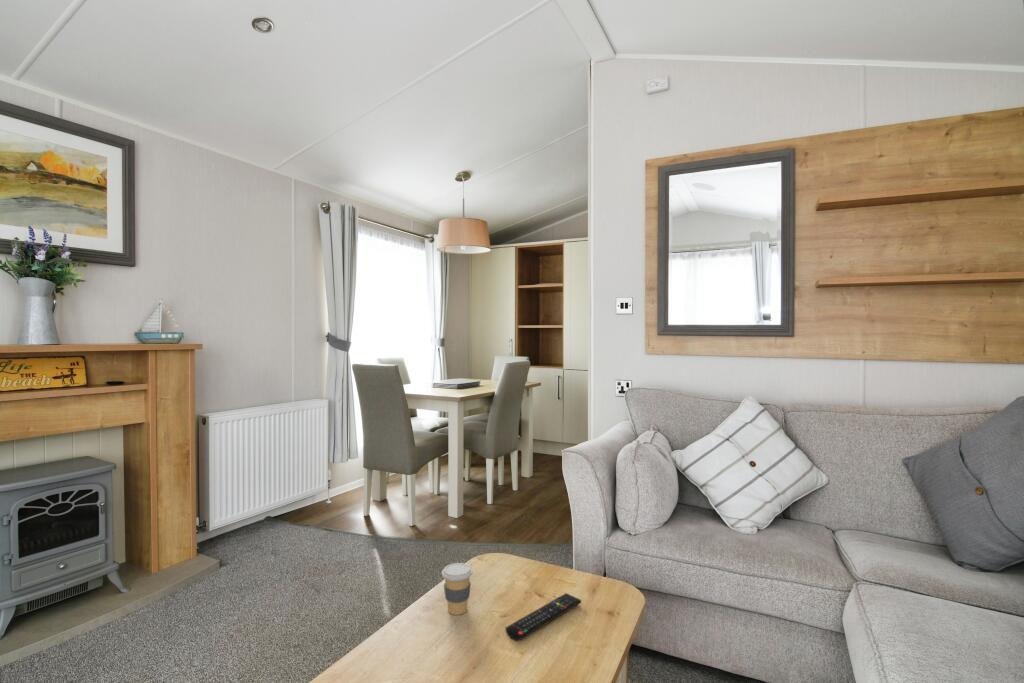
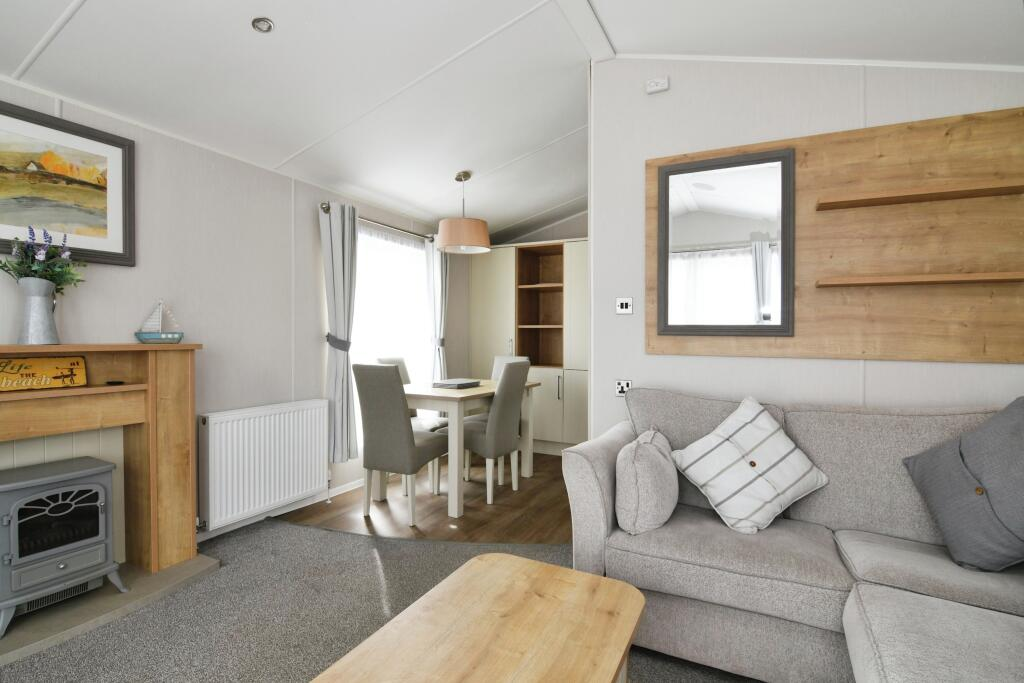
- remote control (544, 616)
- coffee cup (457, 589)
